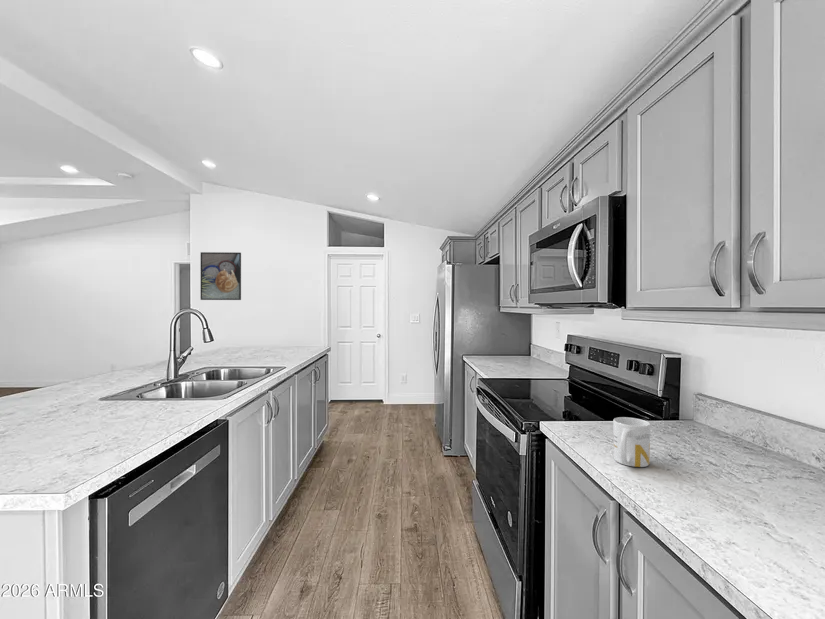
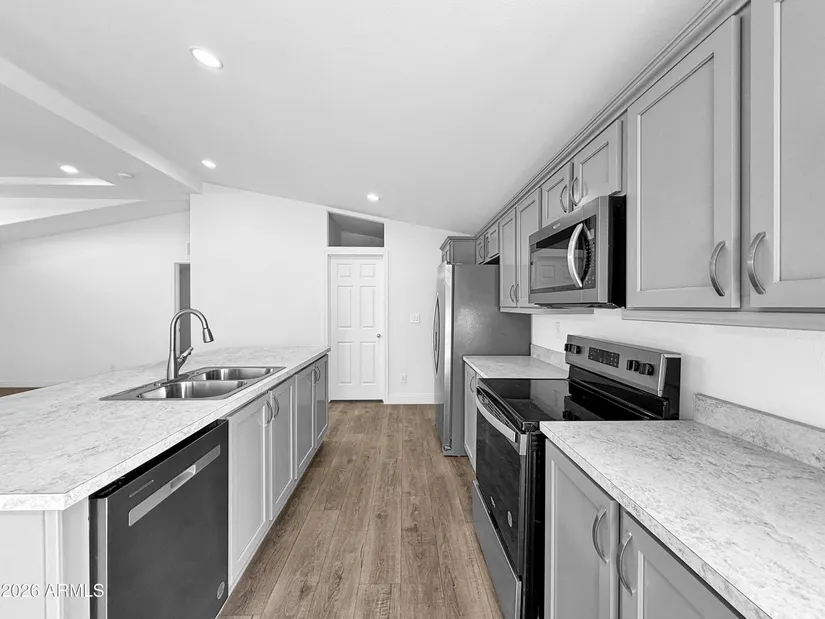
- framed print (220, 276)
- mug (632, 443)
